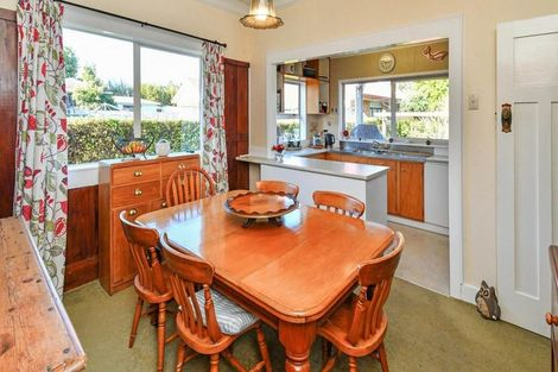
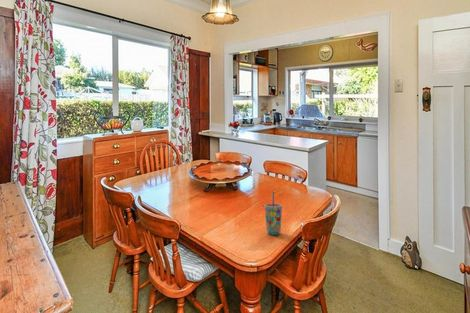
+ cup (273, 212)
